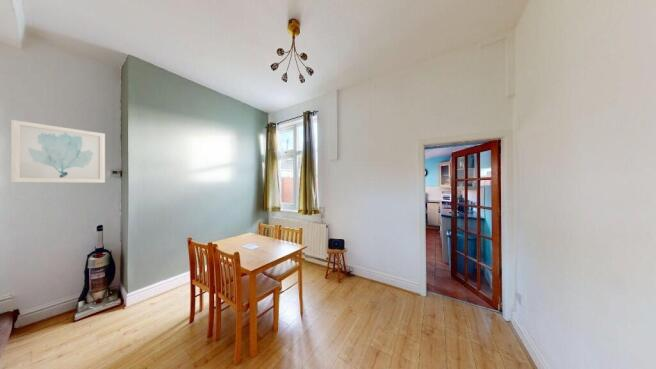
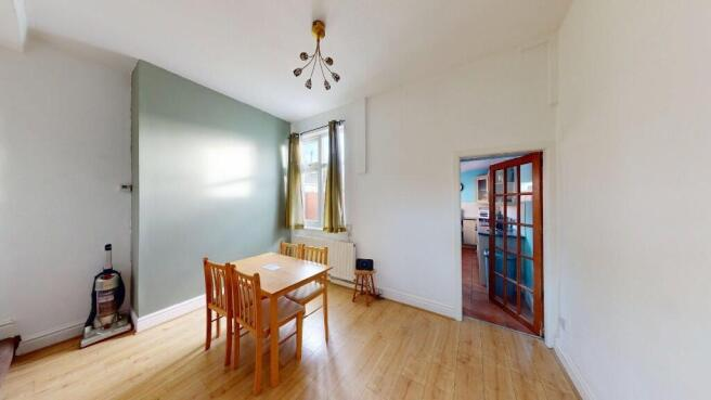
- wall art (63, 154)
